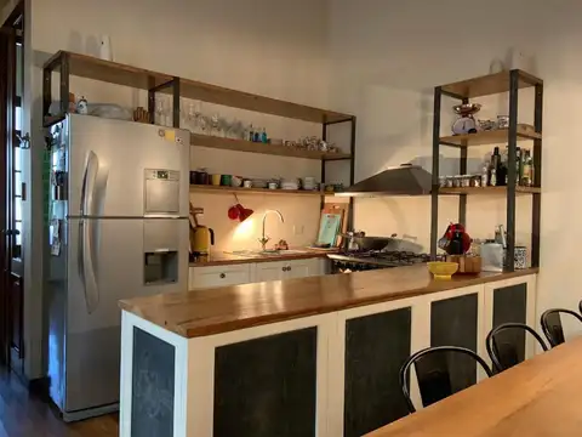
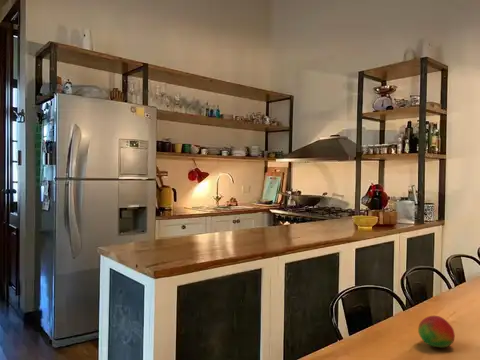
+ fruit (435, 331)
